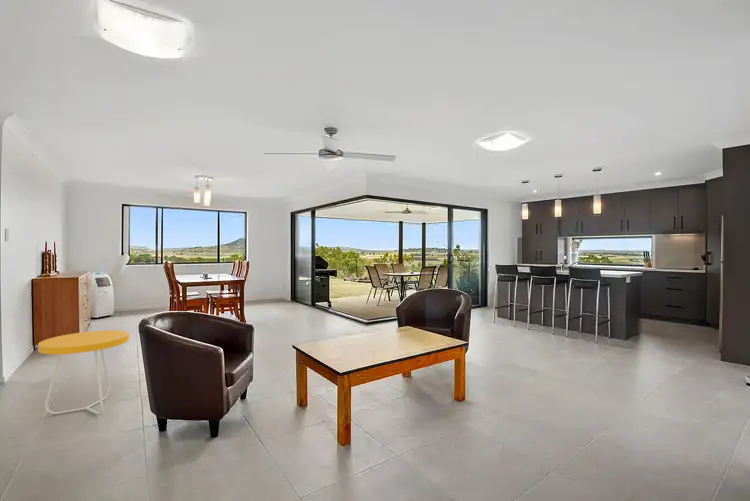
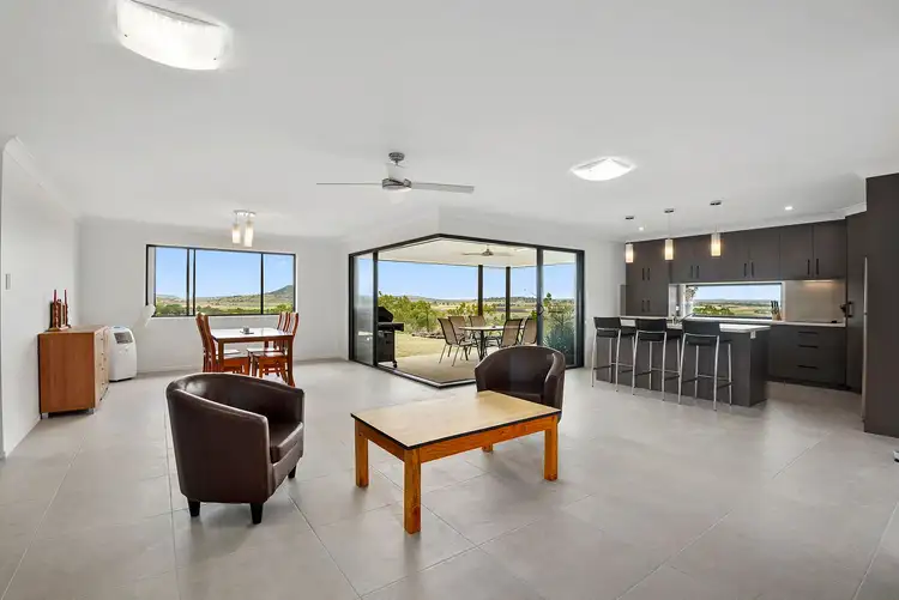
- side table (96, 369)
